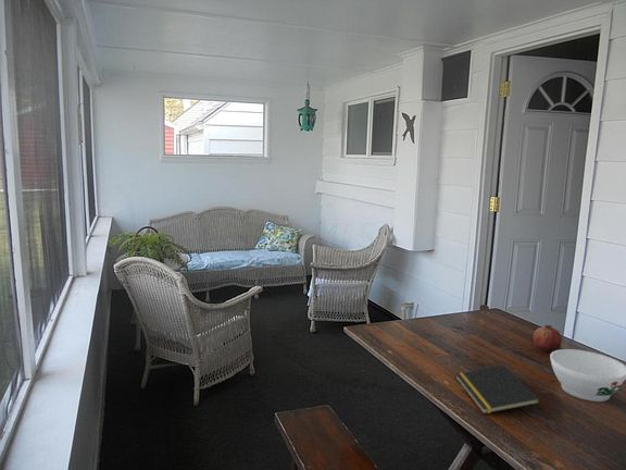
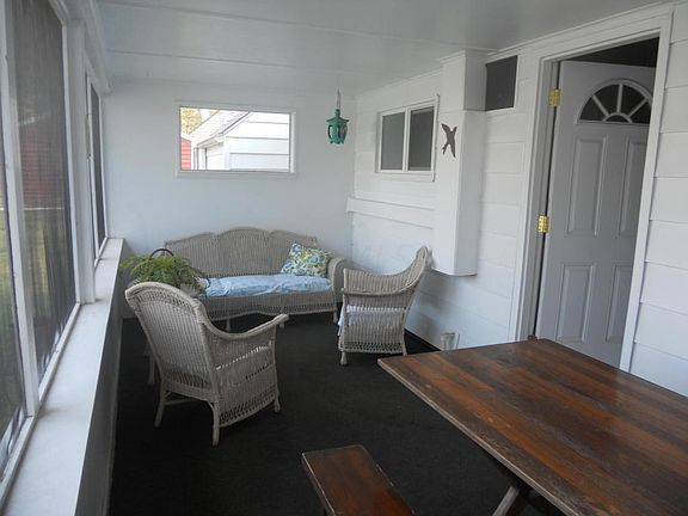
- bowl (587, 376)
- fruit (547, 337)
- notepad (494, 387)
